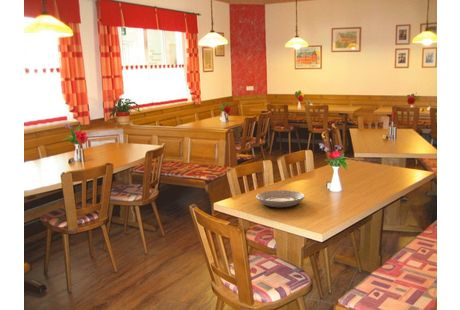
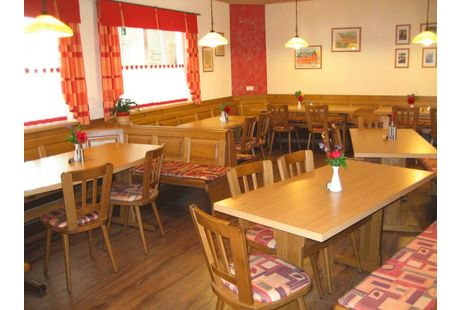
- plate (280, 199)
